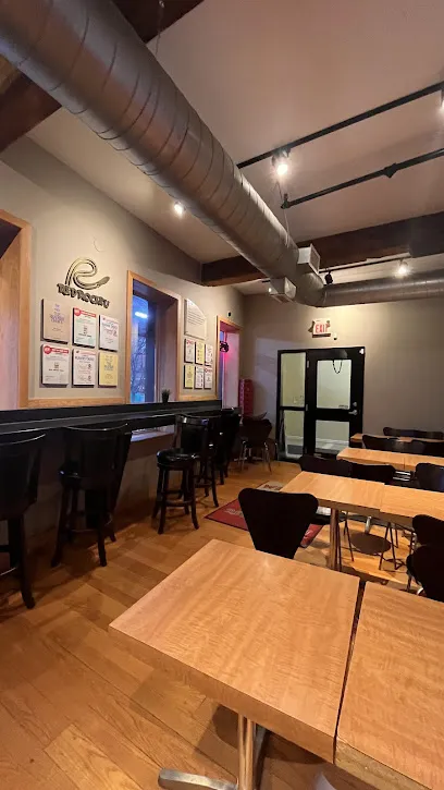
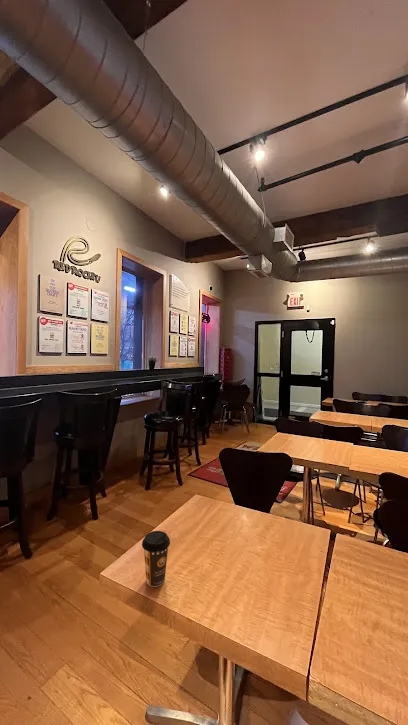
+ coffee cup (155, 558)
